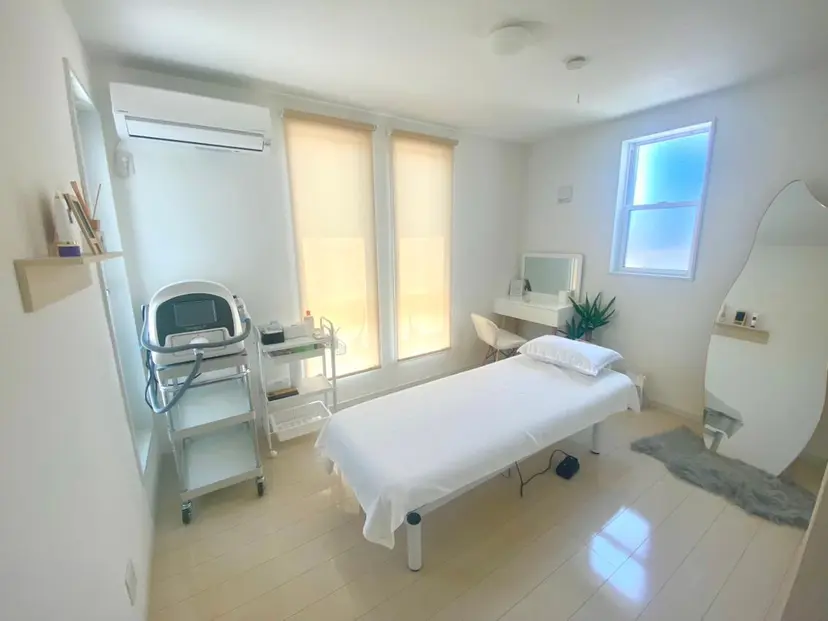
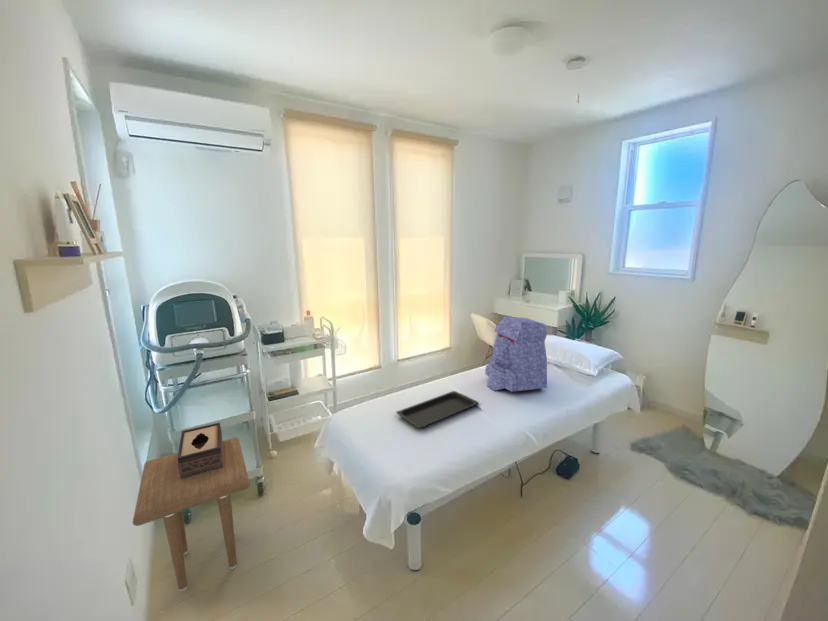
+ tissue box (201, 448)
+ side table (197, 505)
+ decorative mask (513, 352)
+ serving tray (438, 409)
